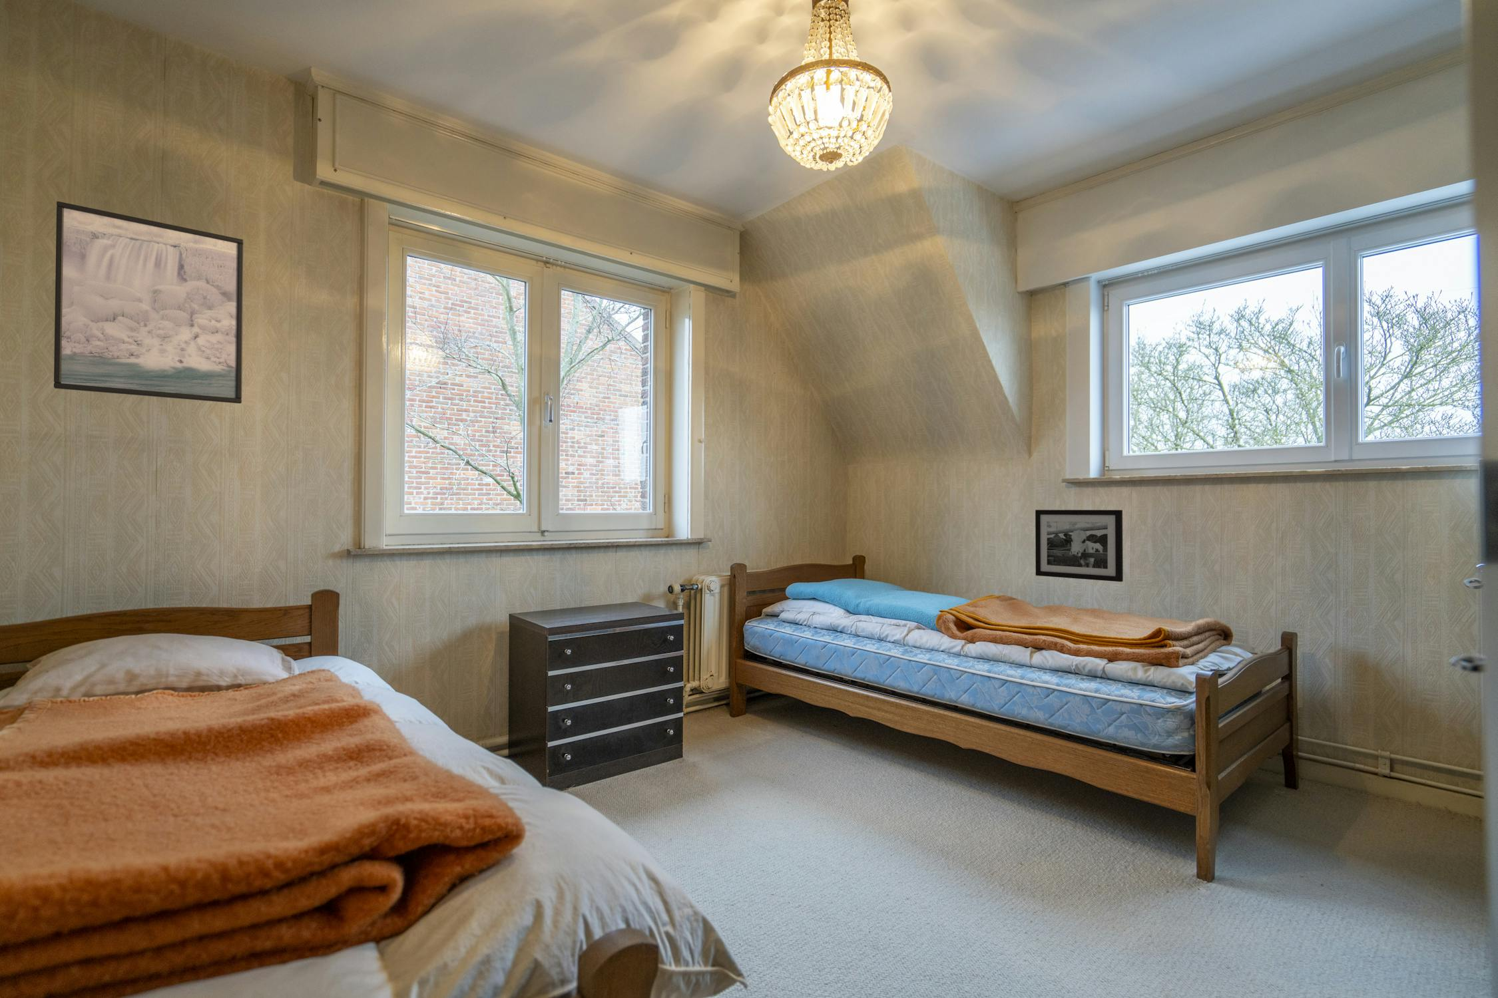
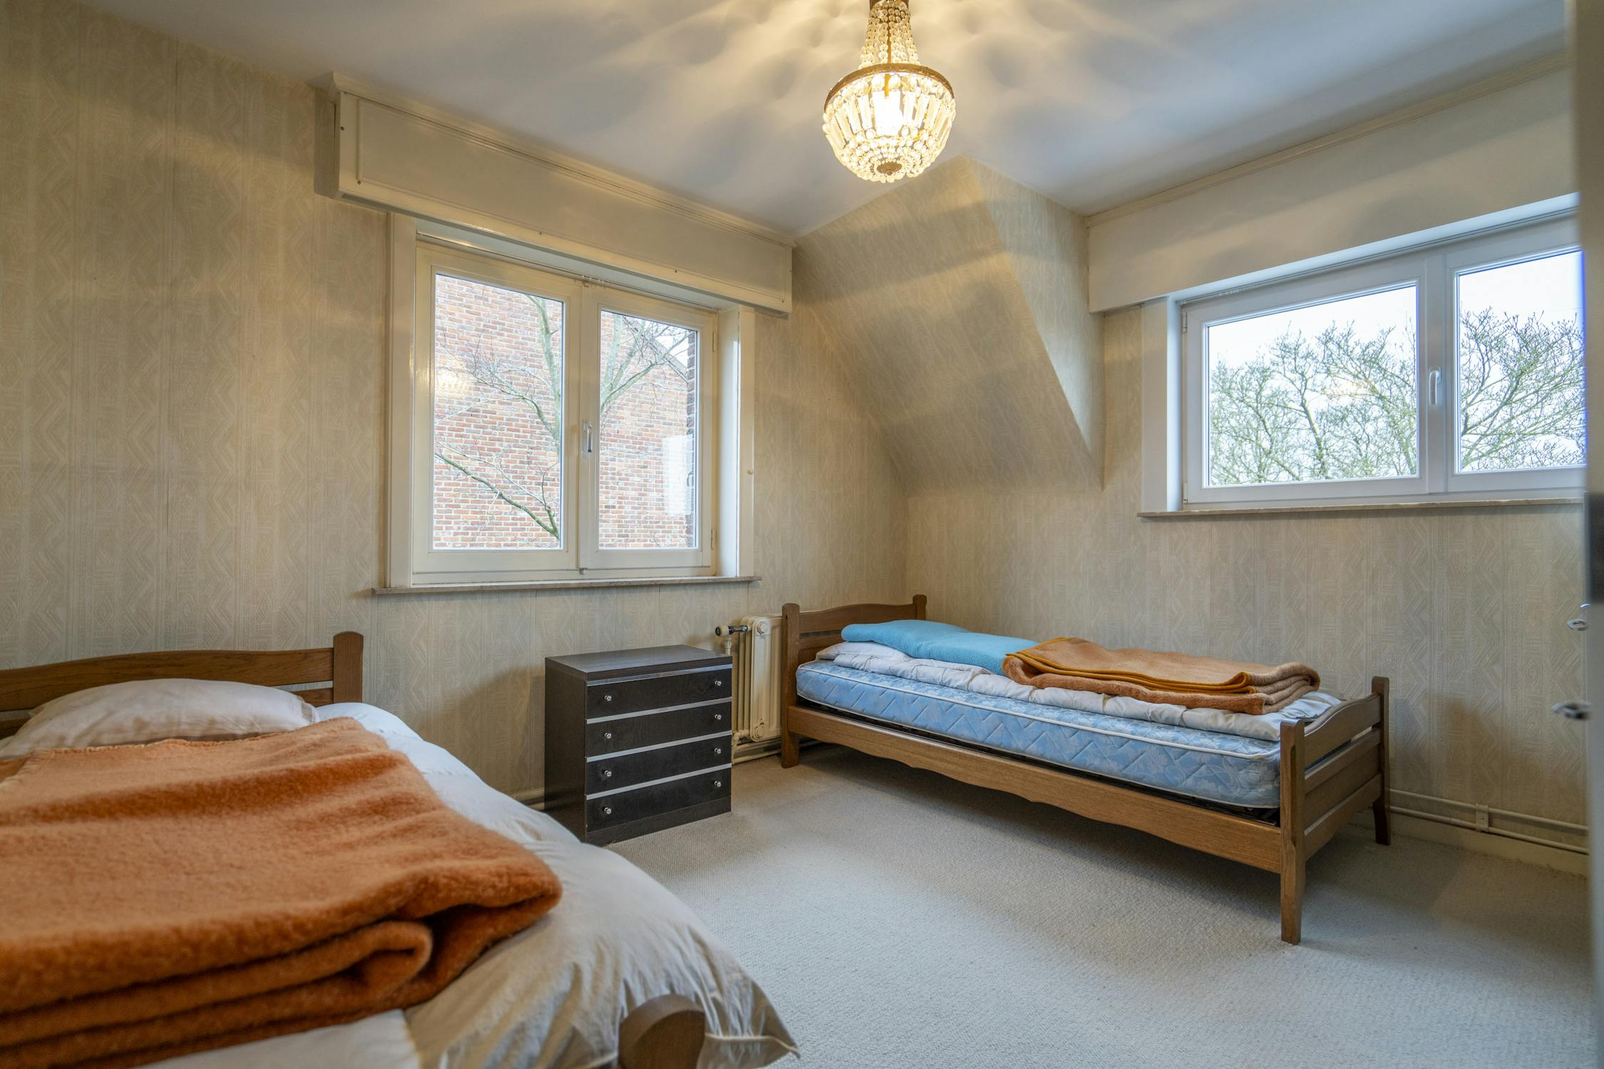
- picture frame (1077, 544)
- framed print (155, 309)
